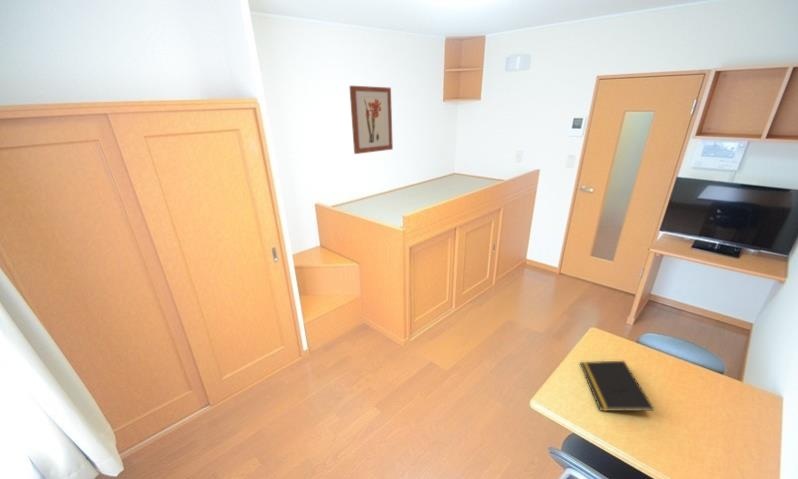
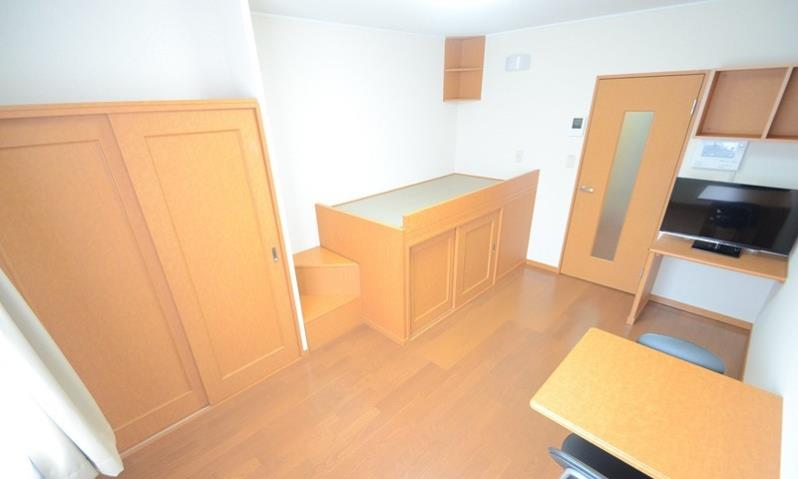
- wall art (372, 120)
- notepad (613, 384)
